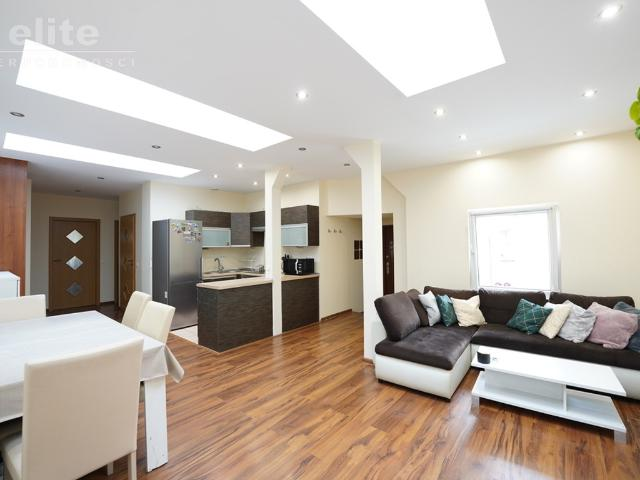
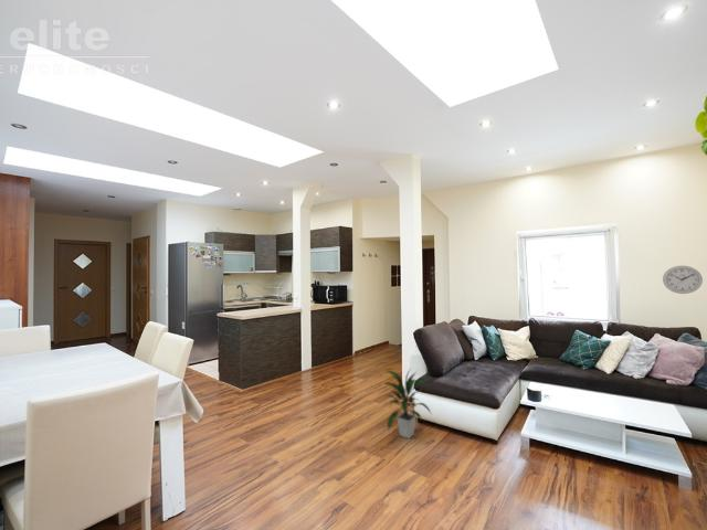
+ indoor plant (403, 401)
+ wall clock (682, 279)
